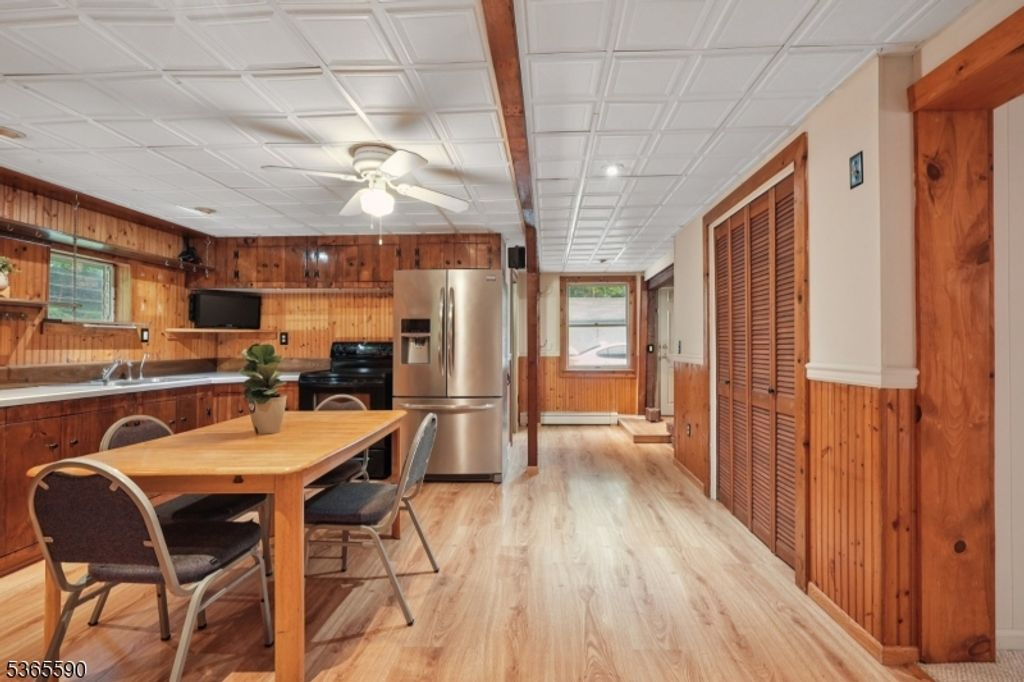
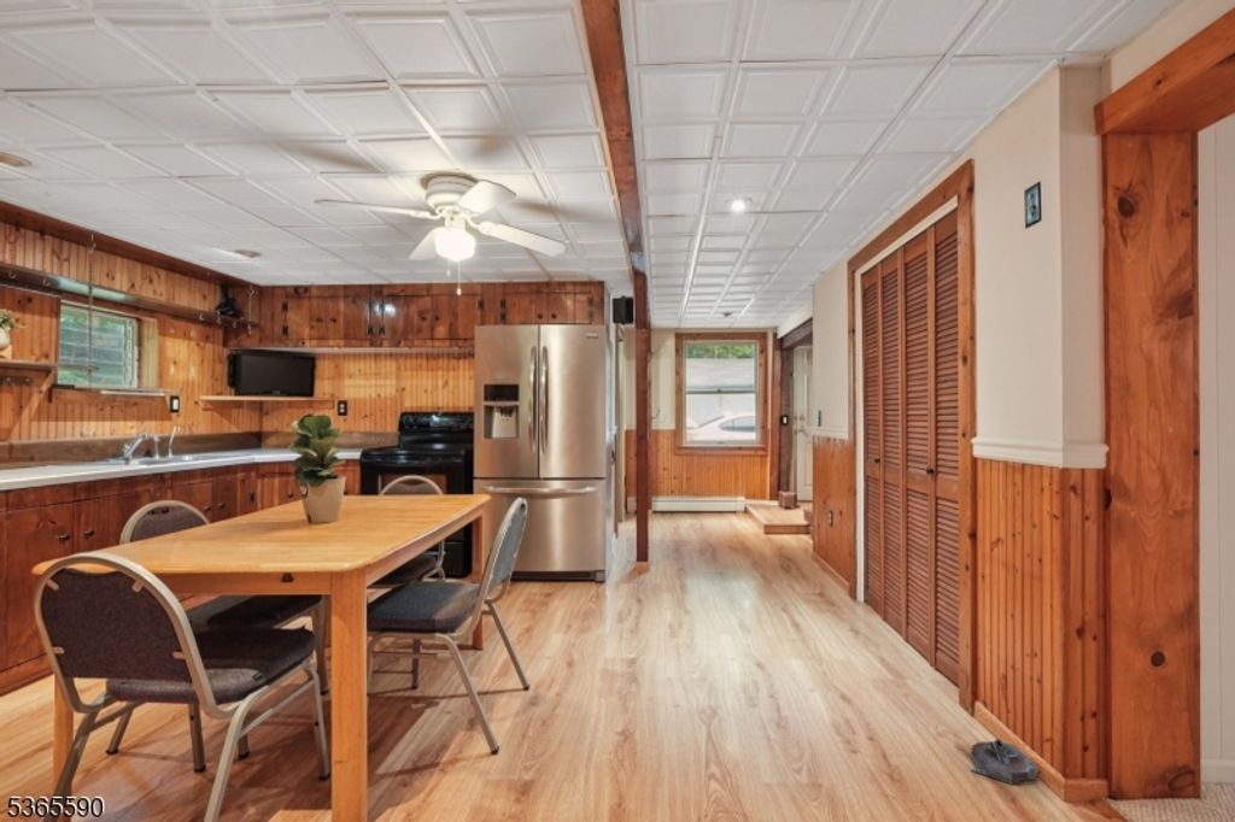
+ shoes (1001, 752)
